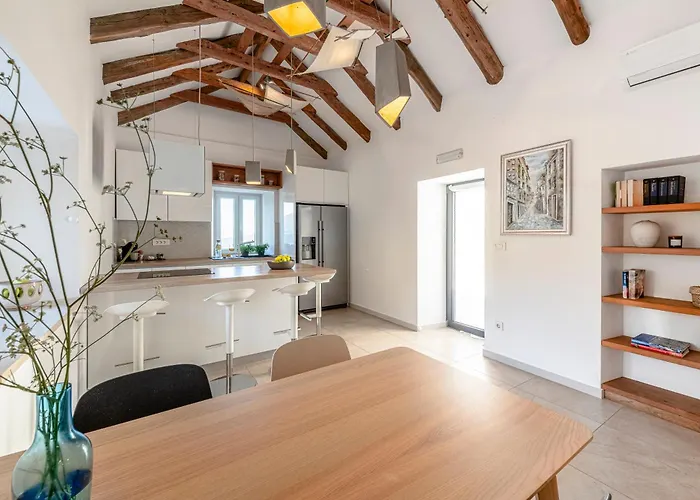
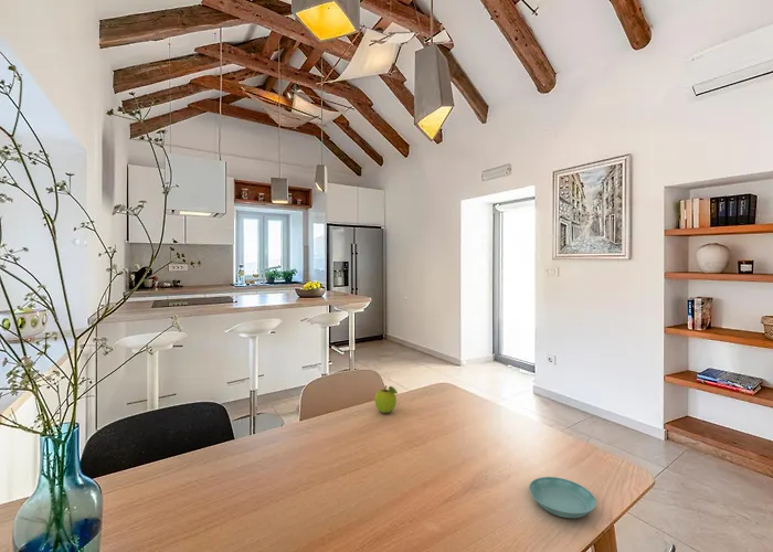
+ fruit (386, 399)
+ saucer (561, 498)
